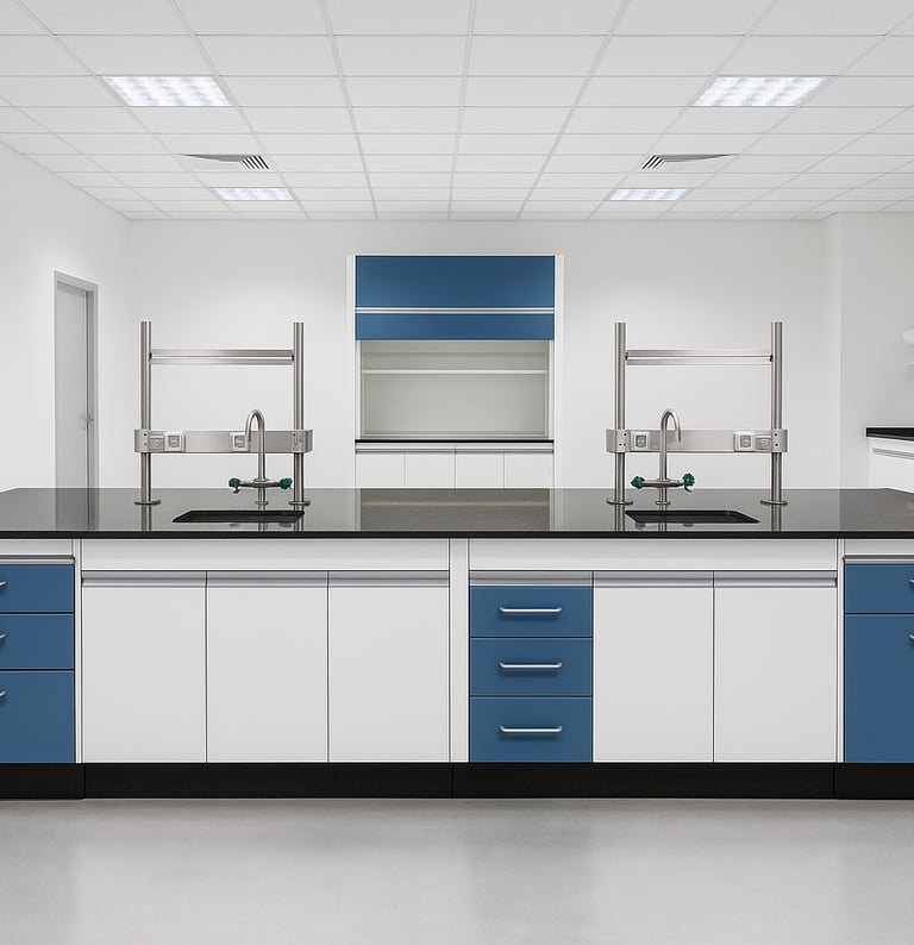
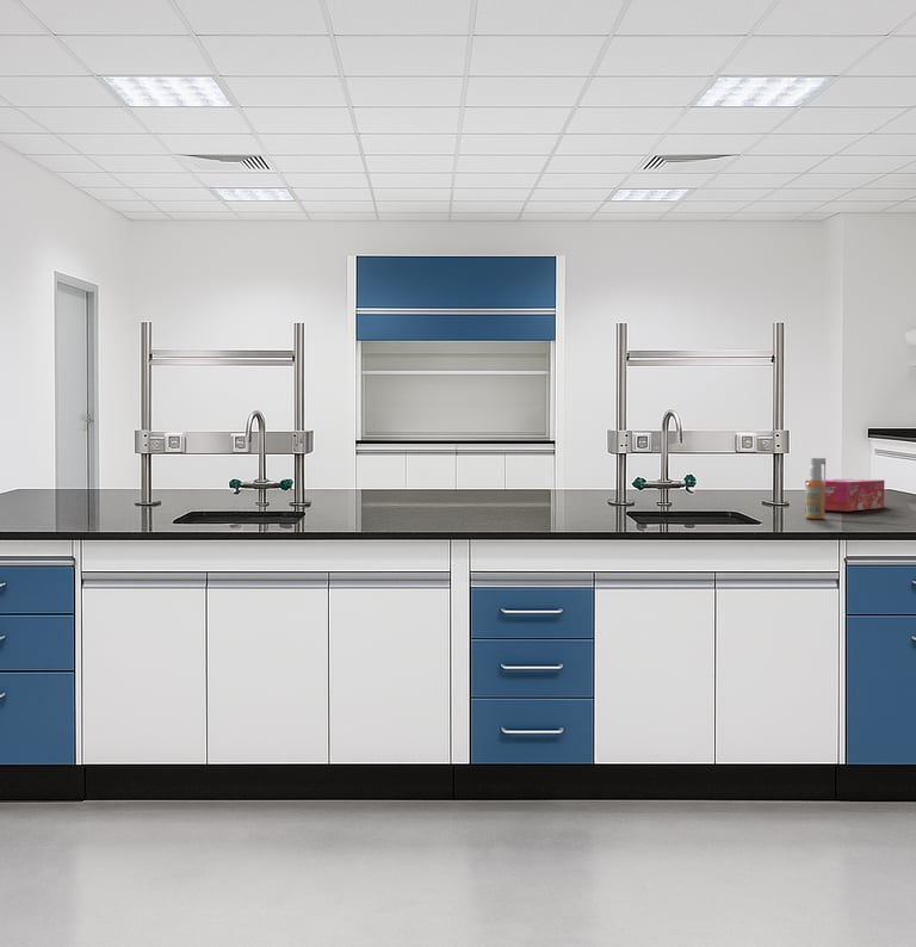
+ tissue box (844, 494)
+ spray bottle (816, 488)
